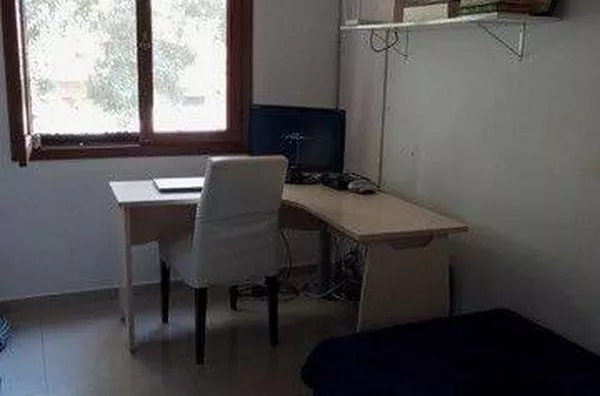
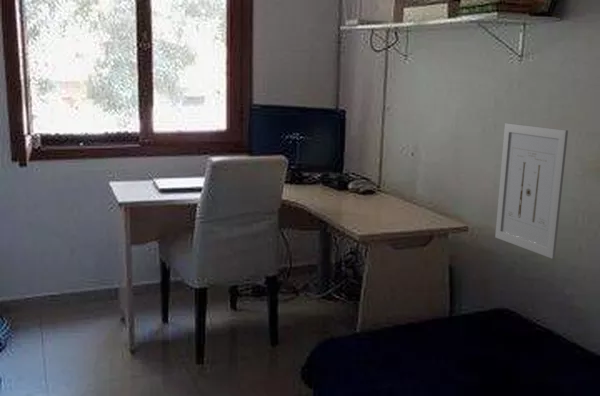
+ wall art (528, 188)
